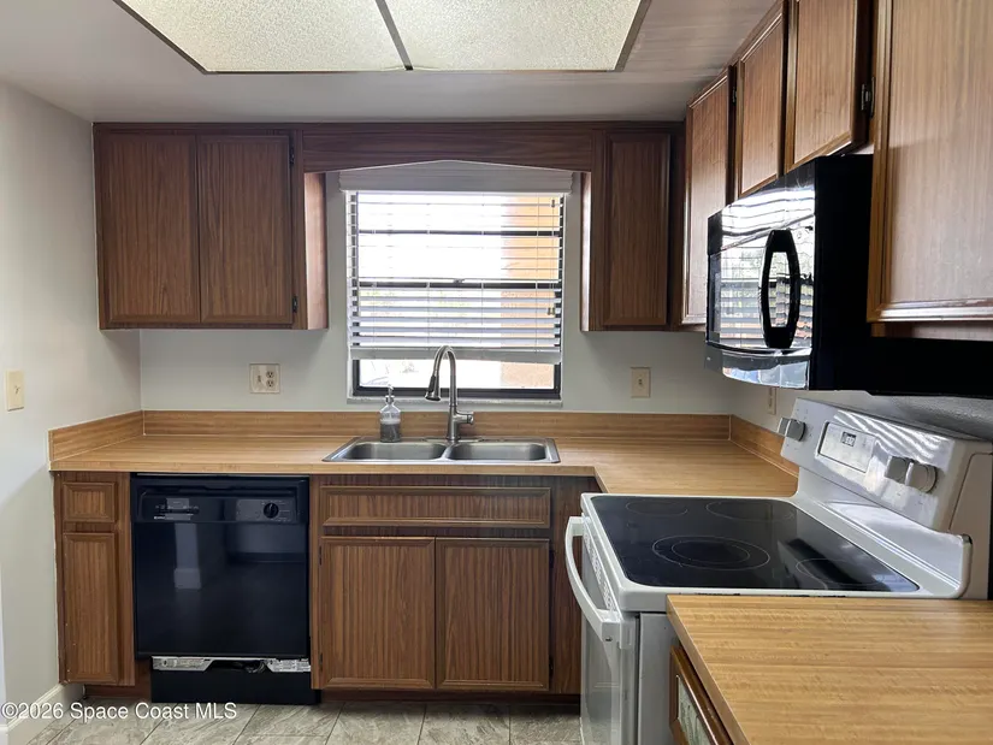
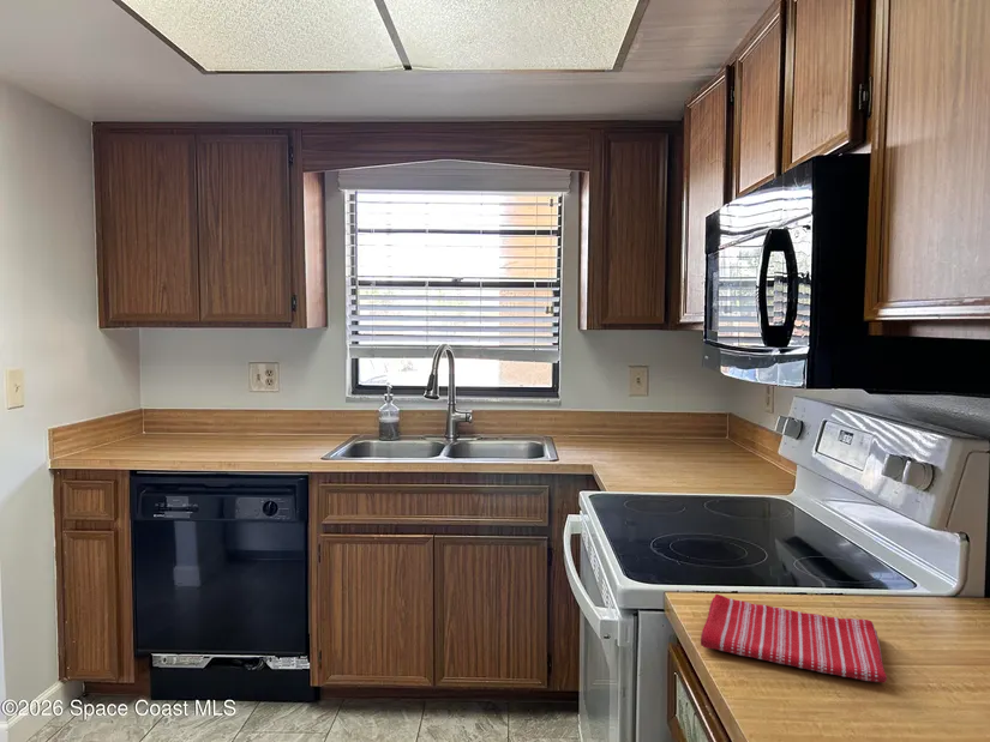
+ dish towel (788, 633)
